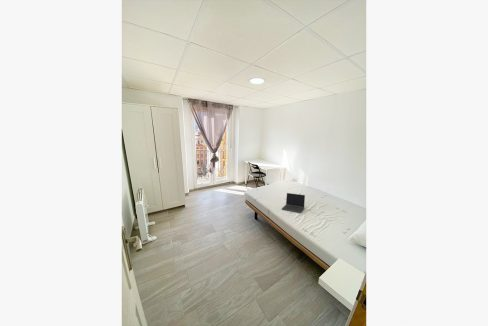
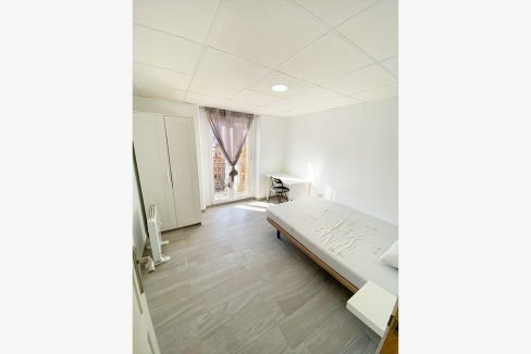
- laptop computer (293, 202)
